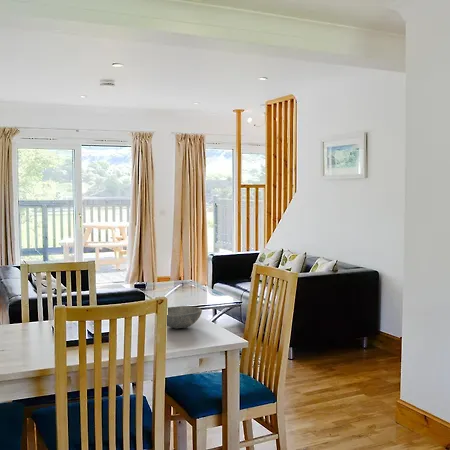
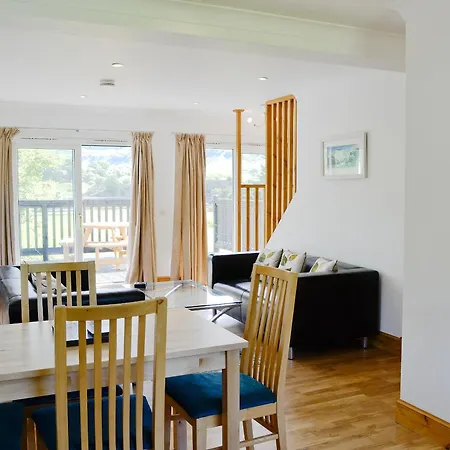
- bowl (179, 318)
